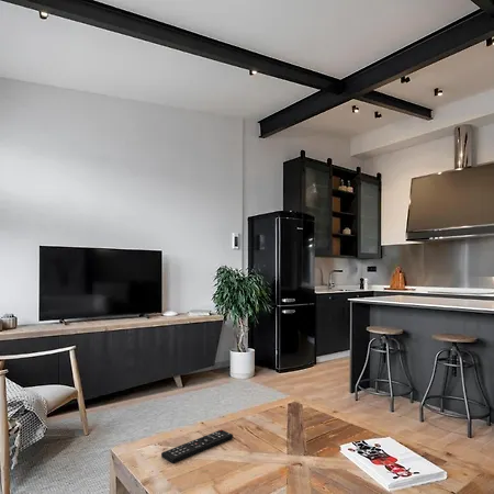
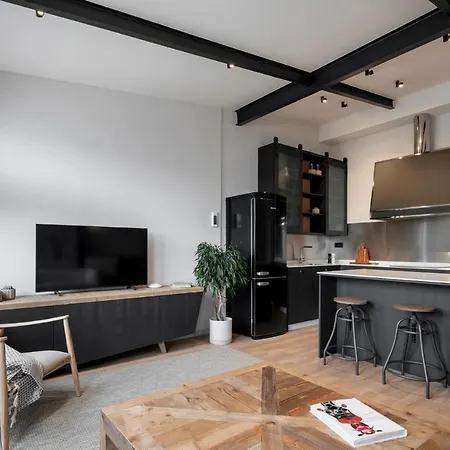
- remote control (199, 444)
